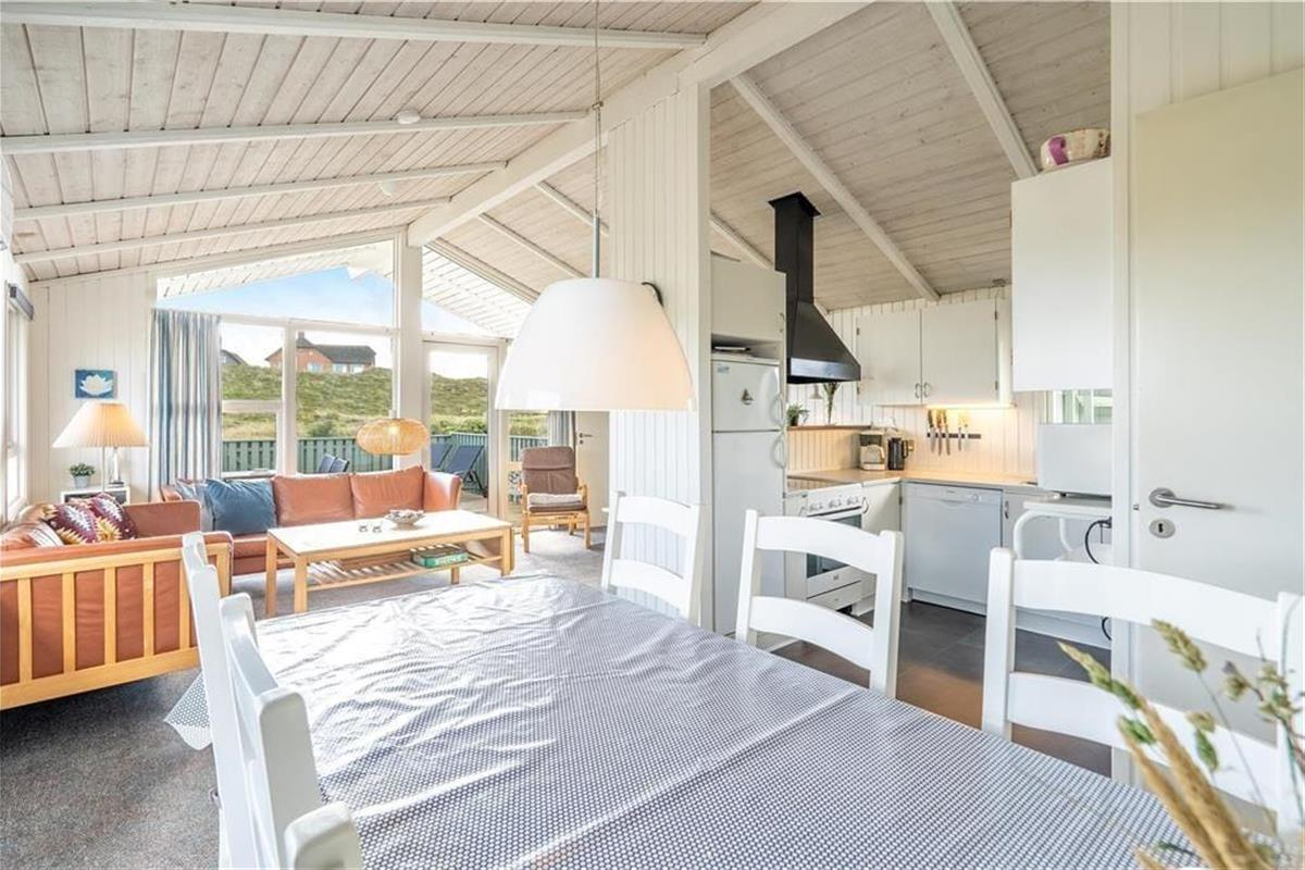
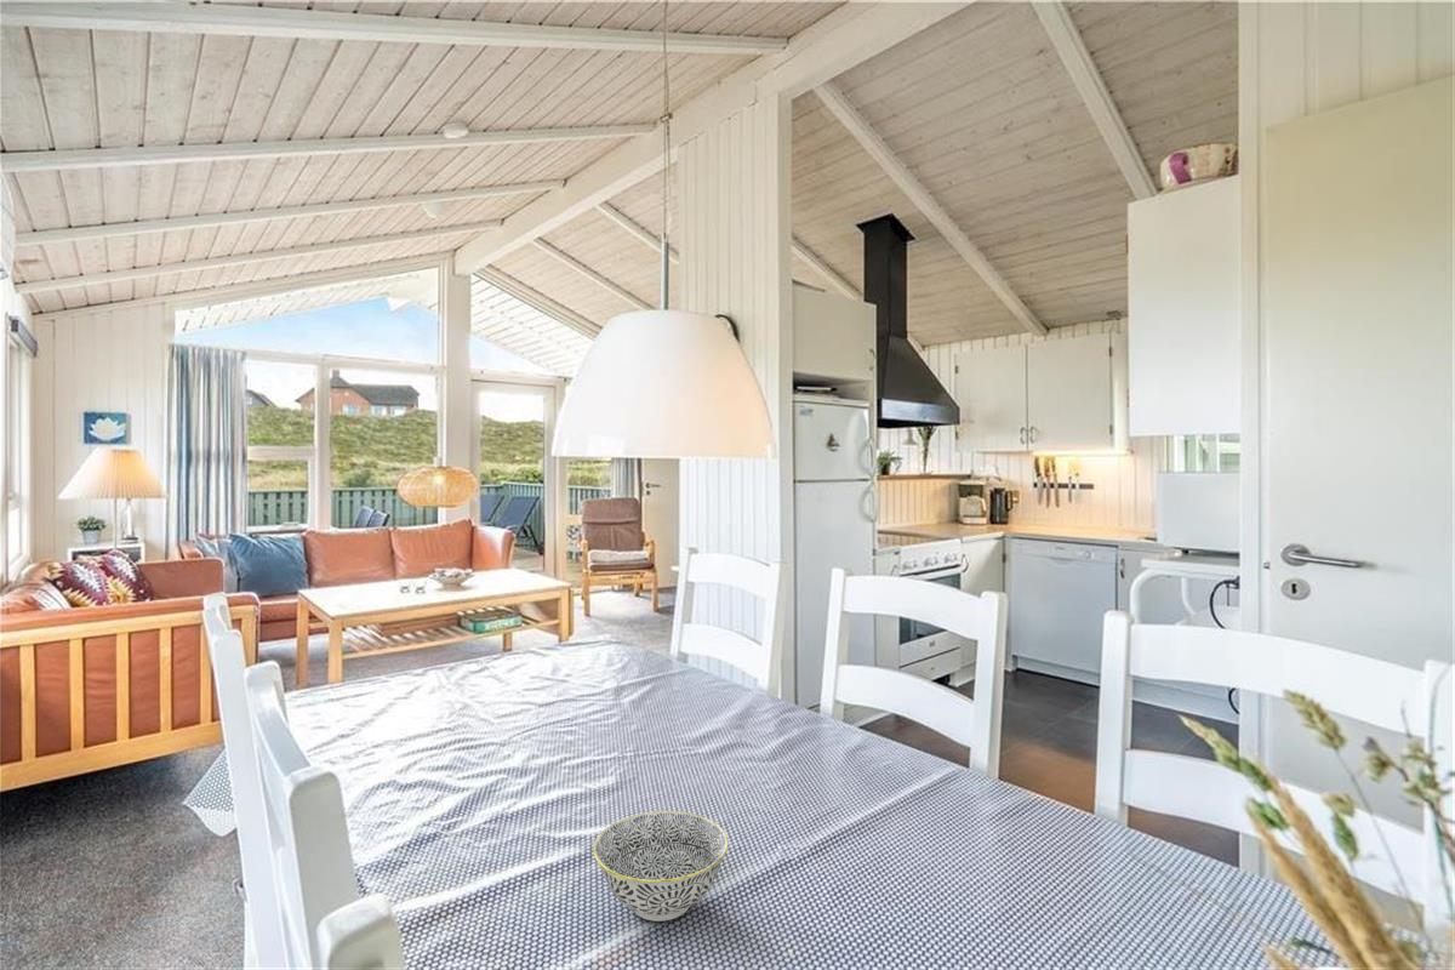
+ bowl (661, 872)
